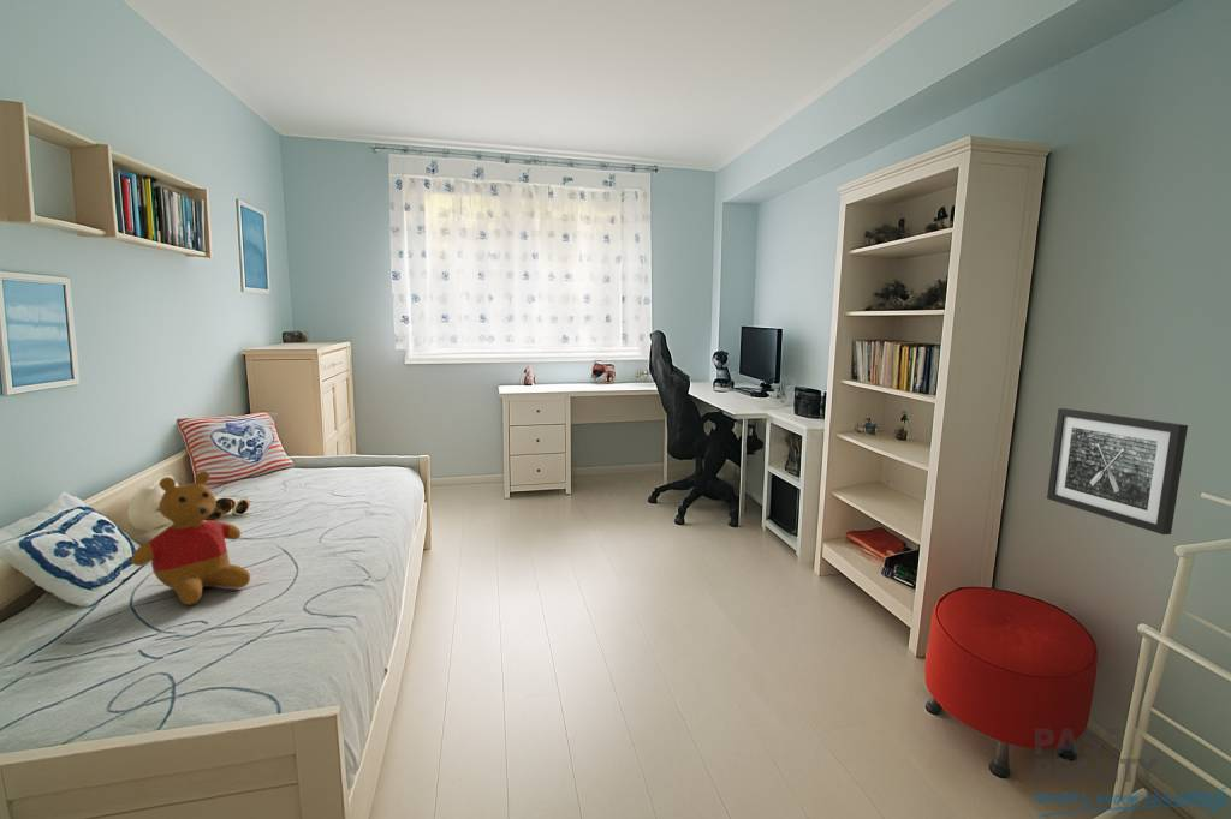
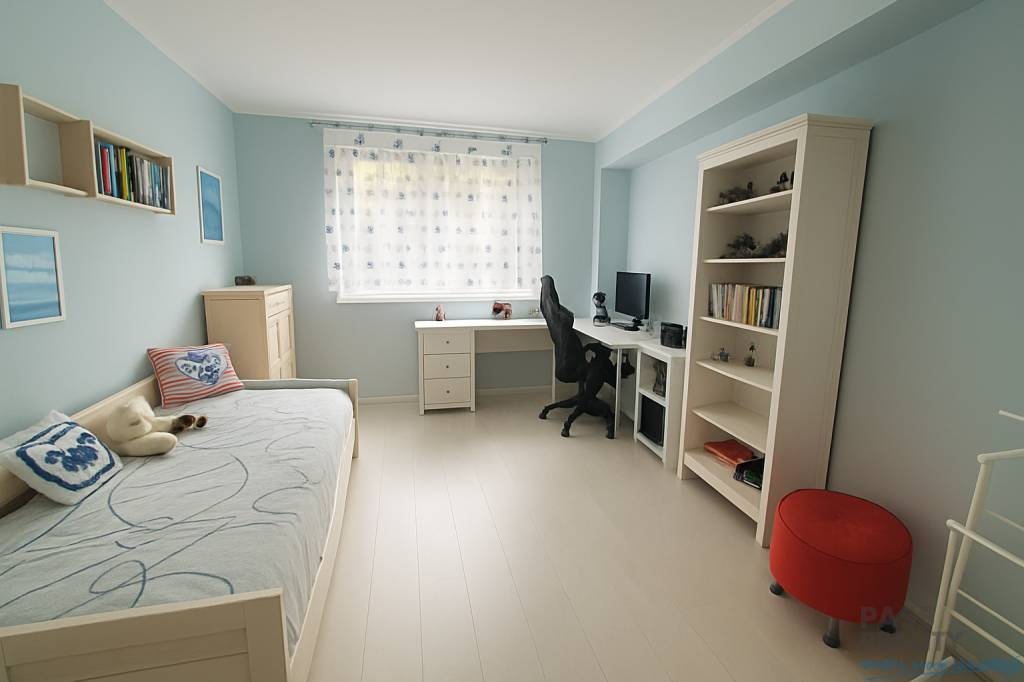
- teddy bear (197, 533)
- wall art (1110, 466)
